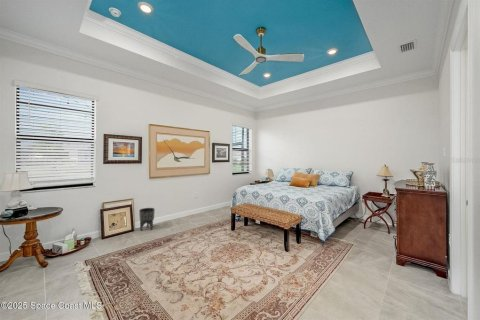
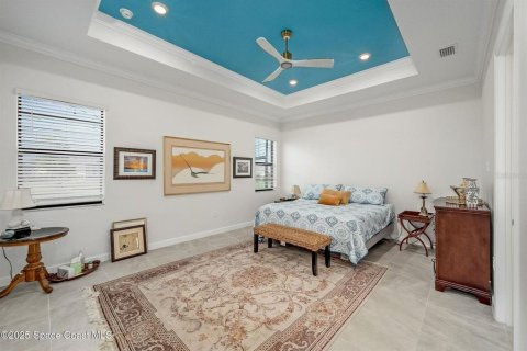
- planter (147, 219)
